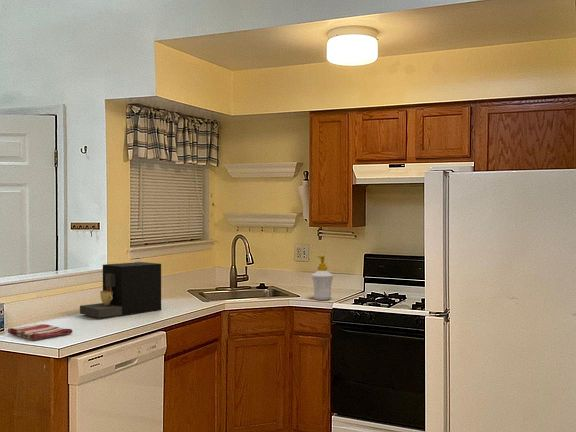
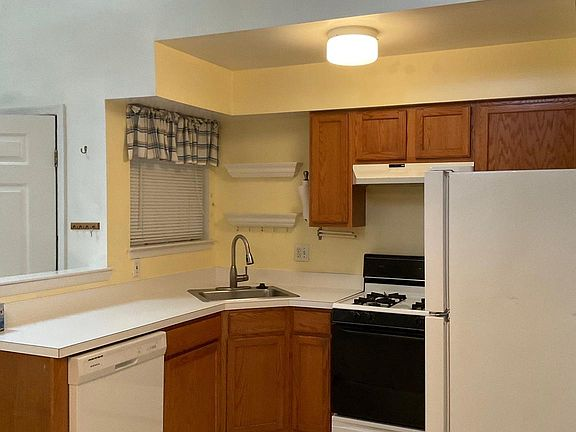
- dish towel (39, 330)
- soap bottle (322, 277)
- coffee maker (121, 288)
